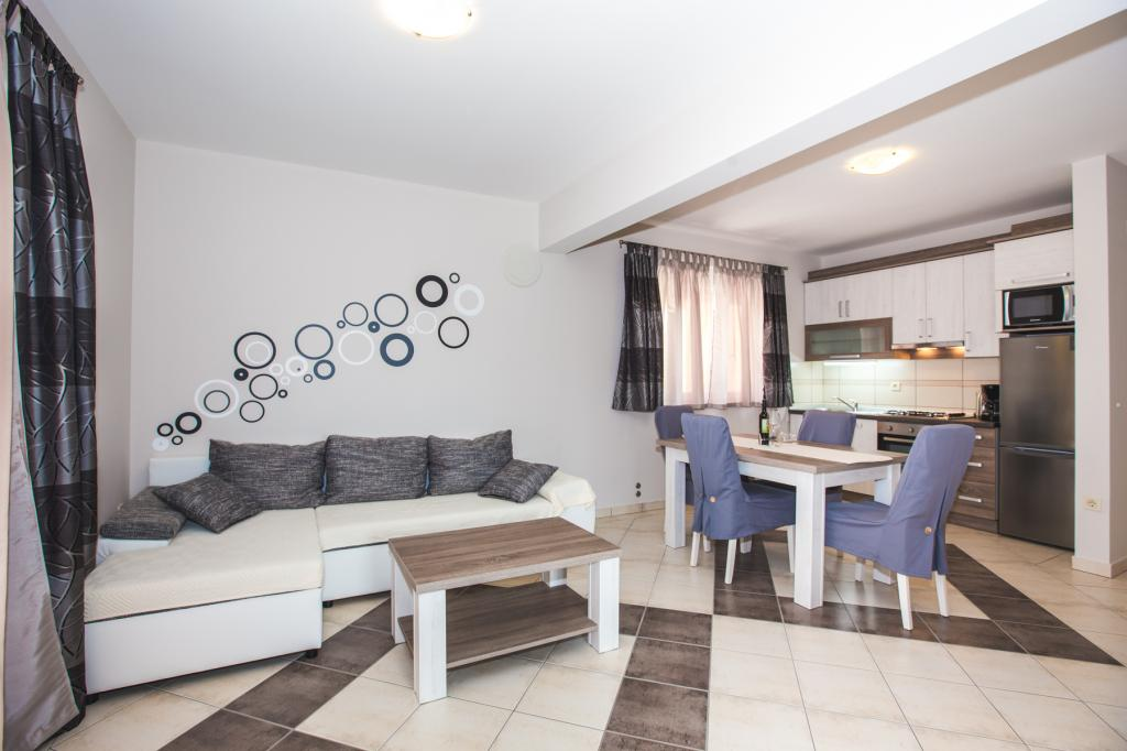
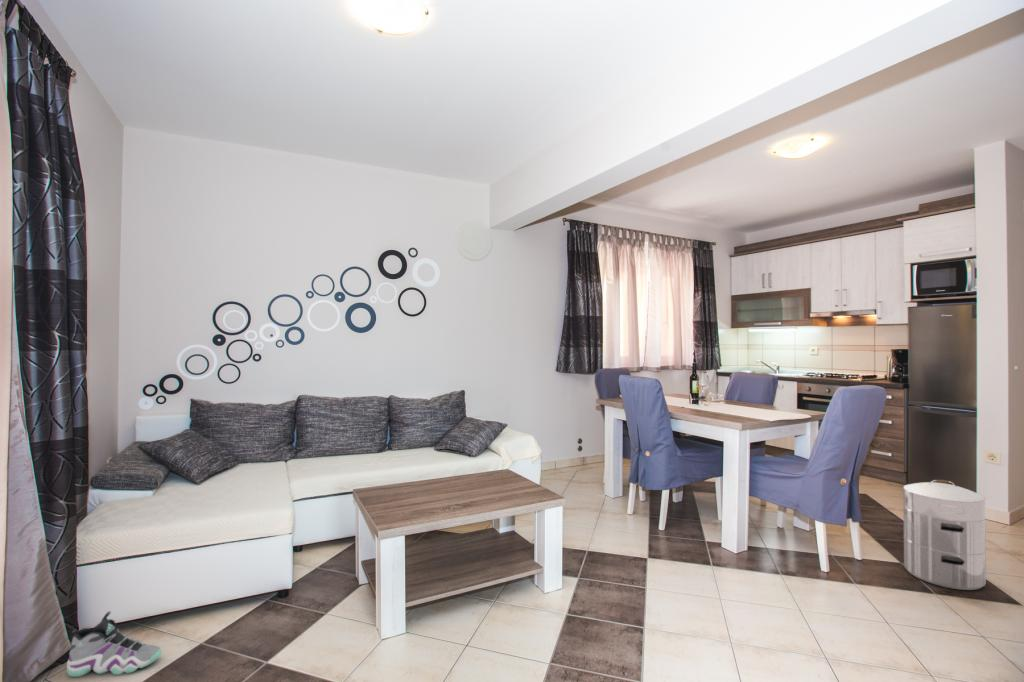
+ sneaker (114, 639)
+ waste bin (943, 528)
